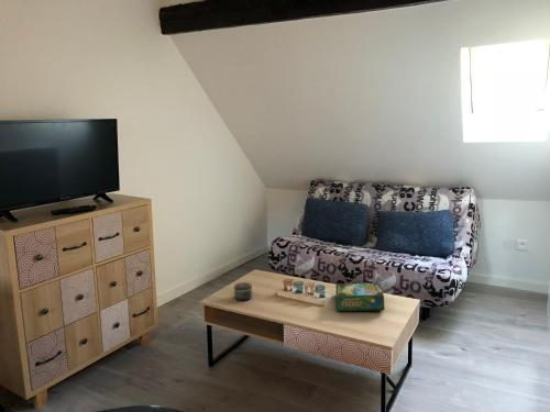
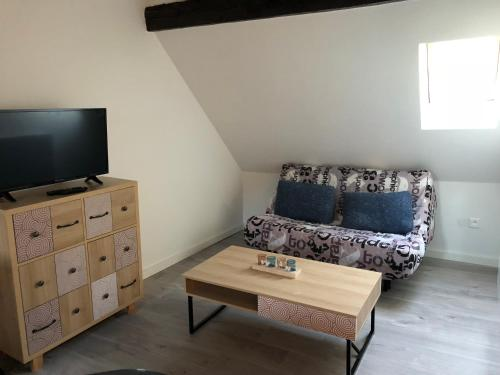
- jar (243, 291)
- board game (359, 296)
